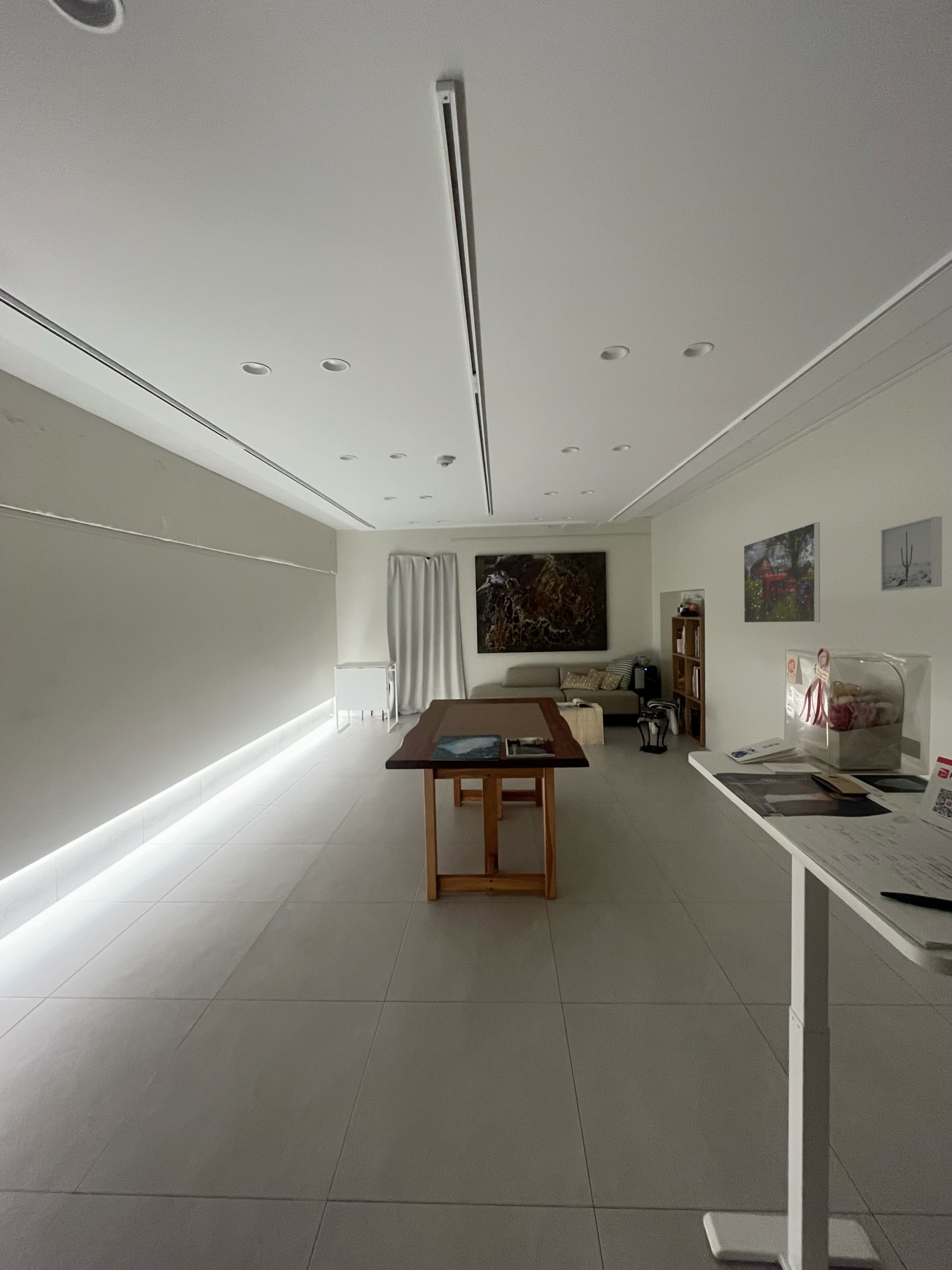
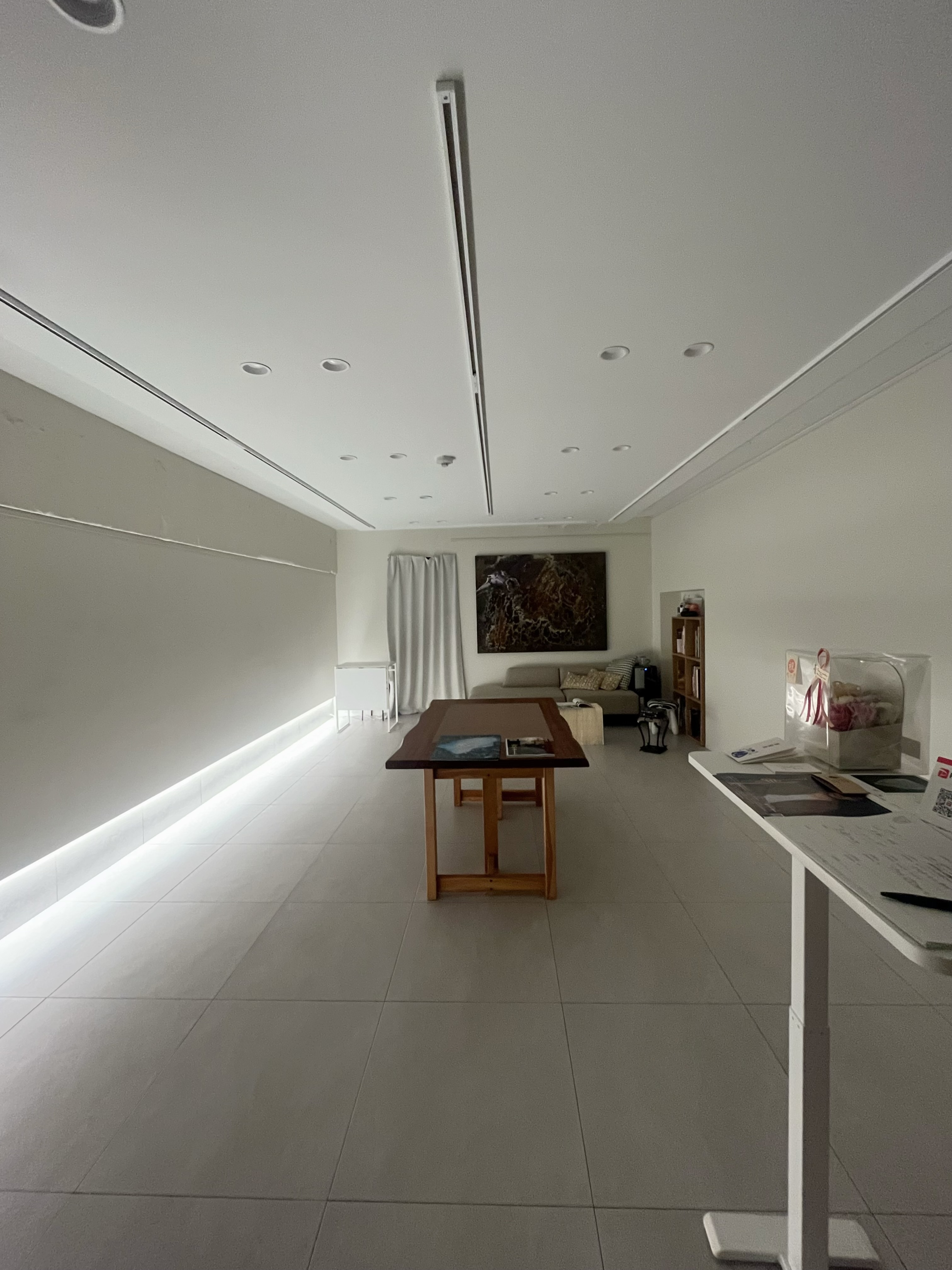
- wall art (909, 556)
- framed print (777, 579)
